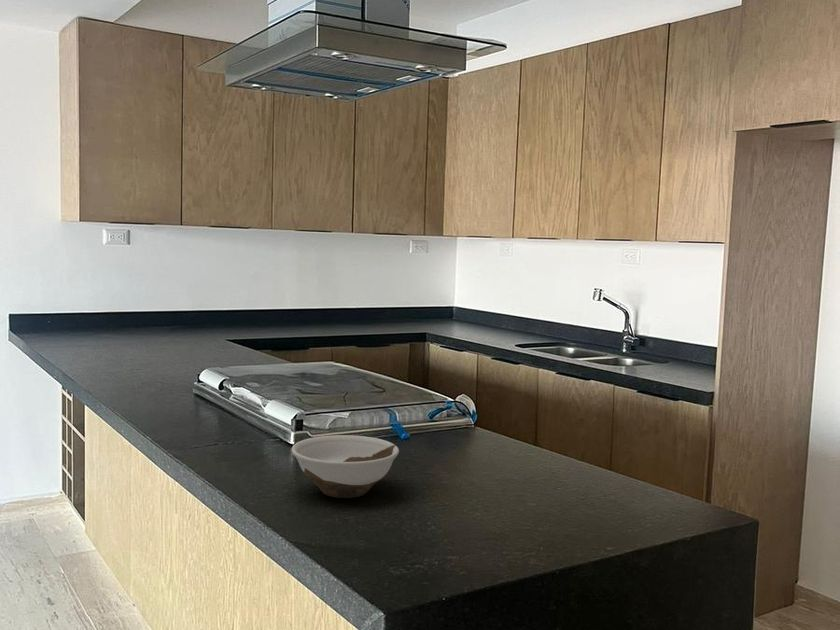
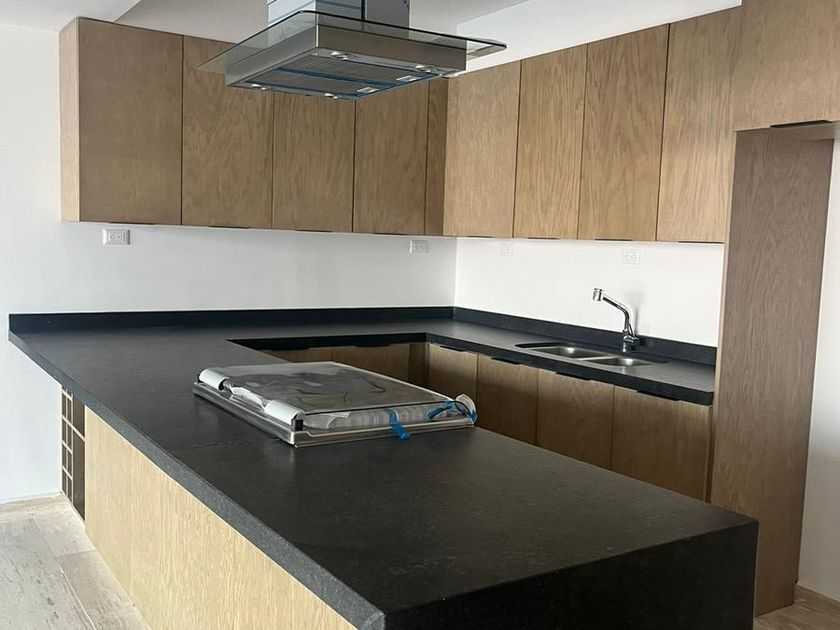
- bowl (345, 469)
